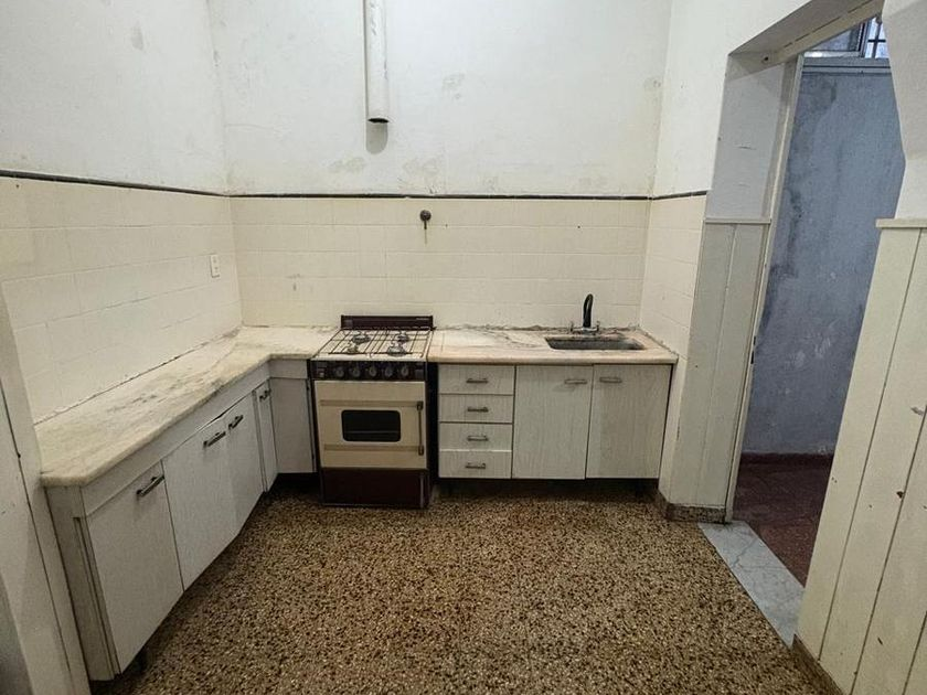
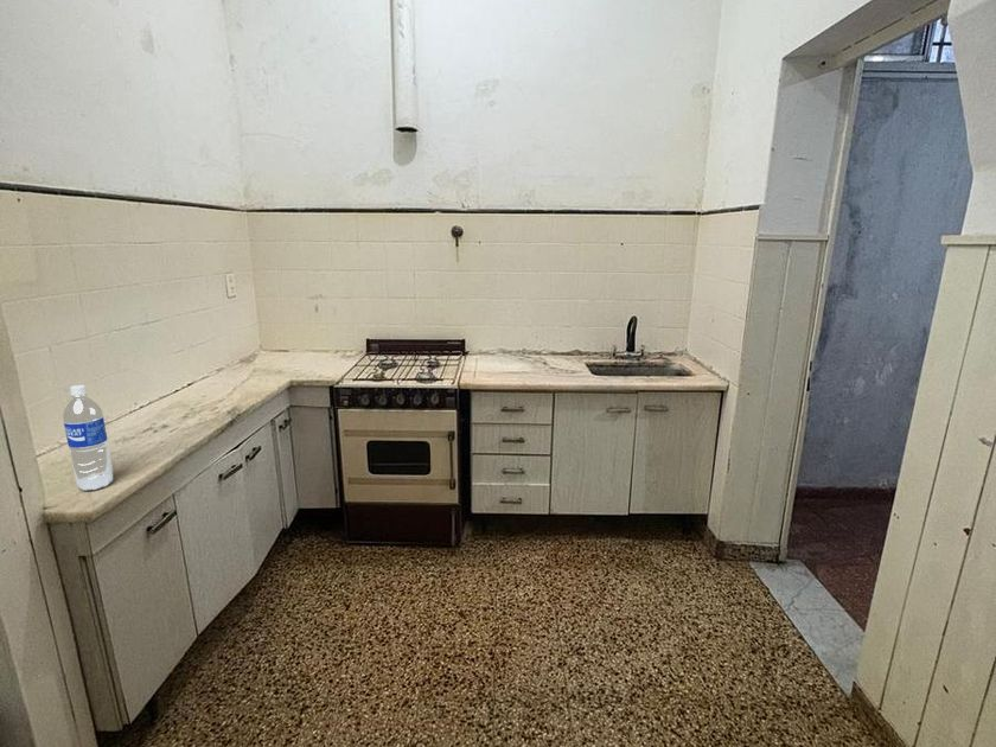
+ water bottle (87, 436)
